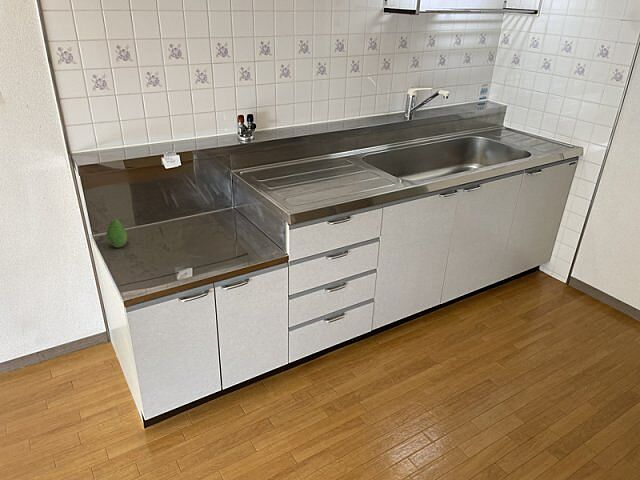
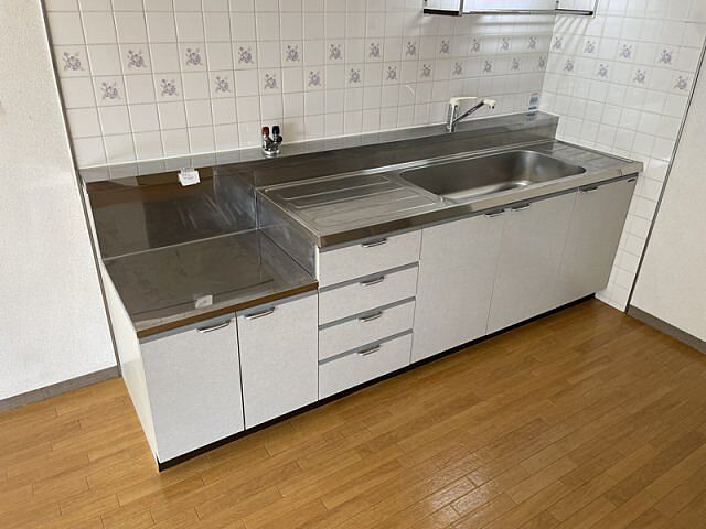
- fruit (116, 233)
